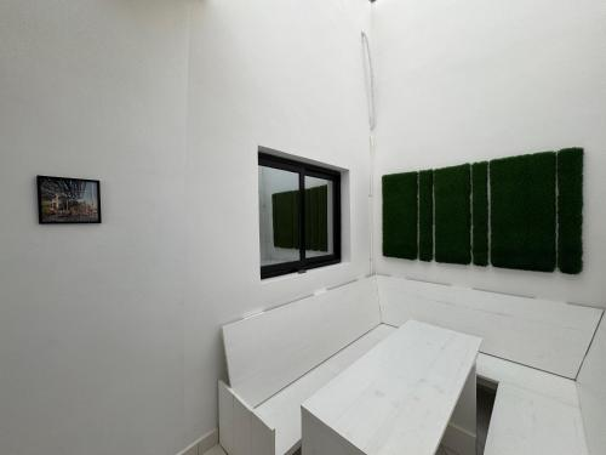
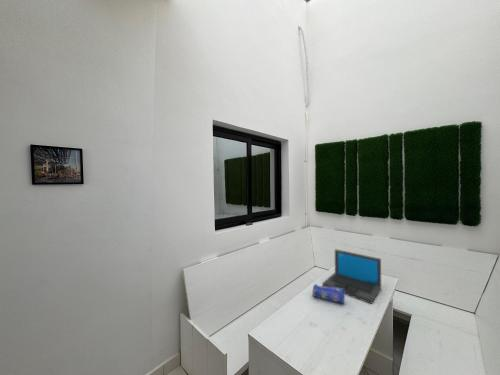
+ pencil case (328, 292)
+ laptop (351, 272)
